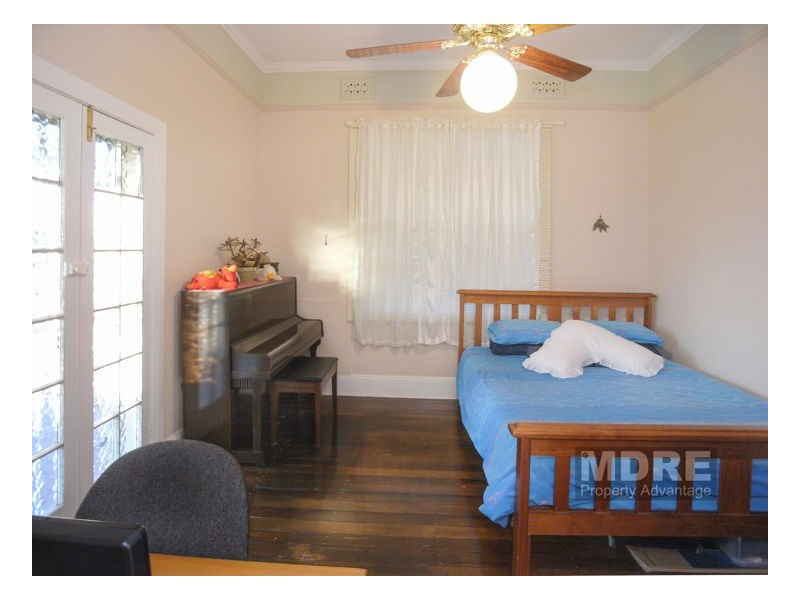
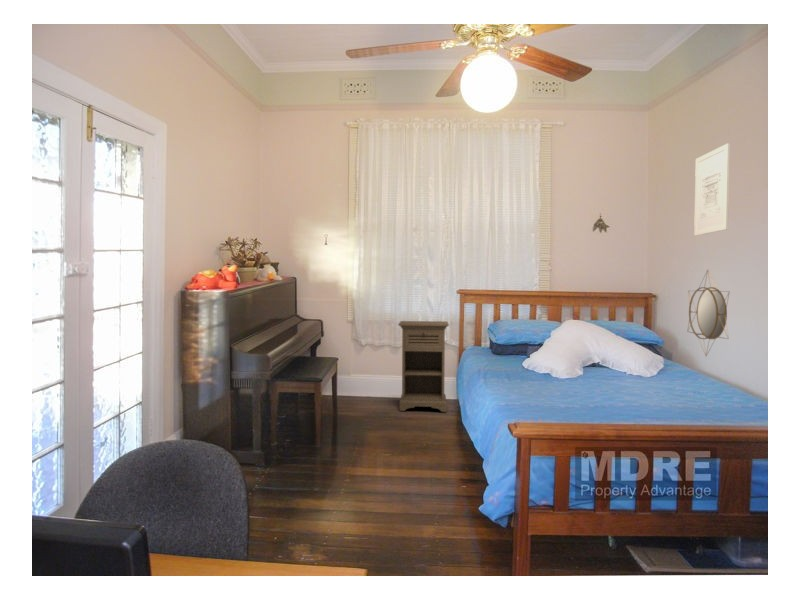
+ home mirror (706, 313)
+ wall art (711, 192)
+ nightstand (423, 364)
